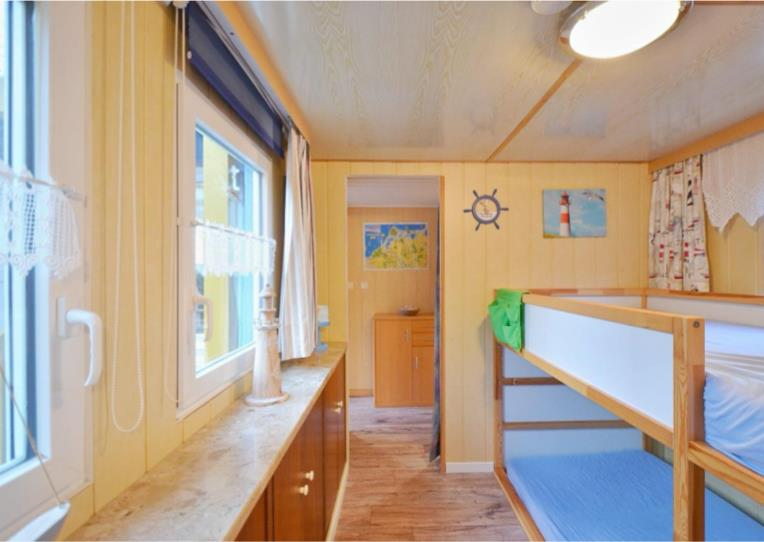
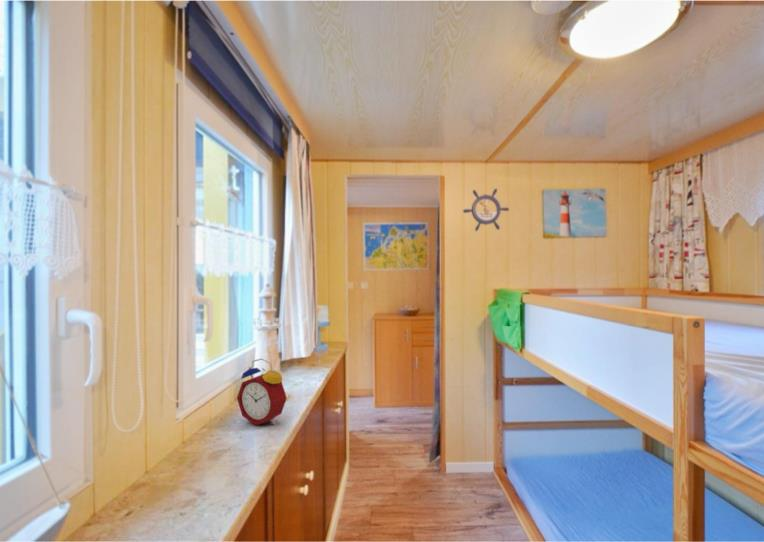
+ alarm clock (264, 388)
